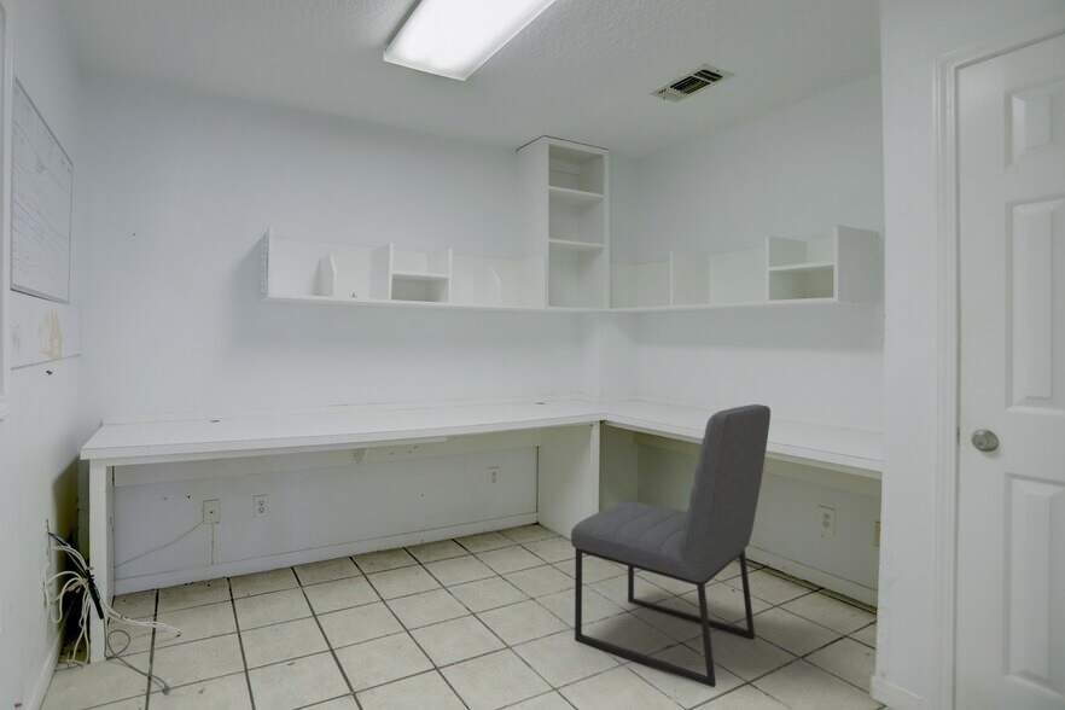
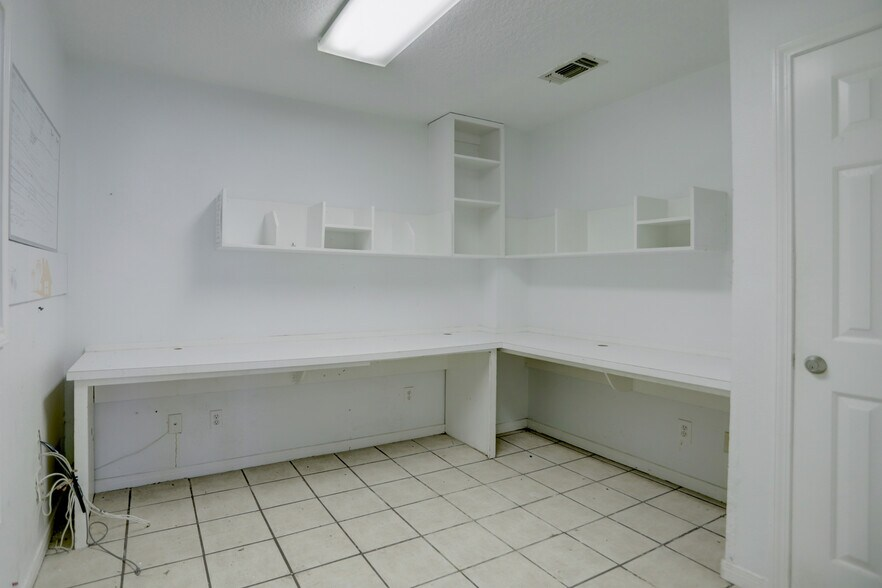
- chair (671, 522)
